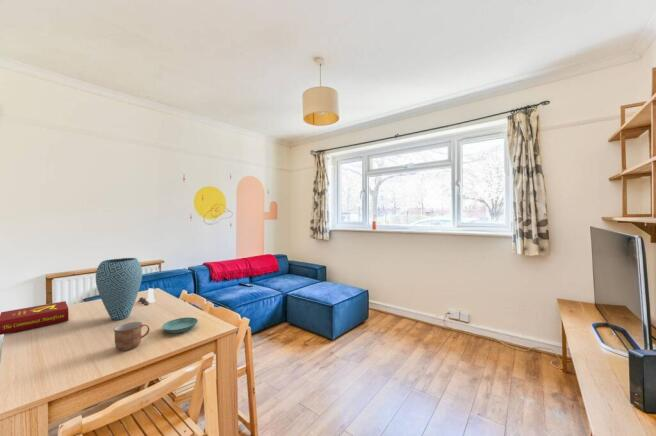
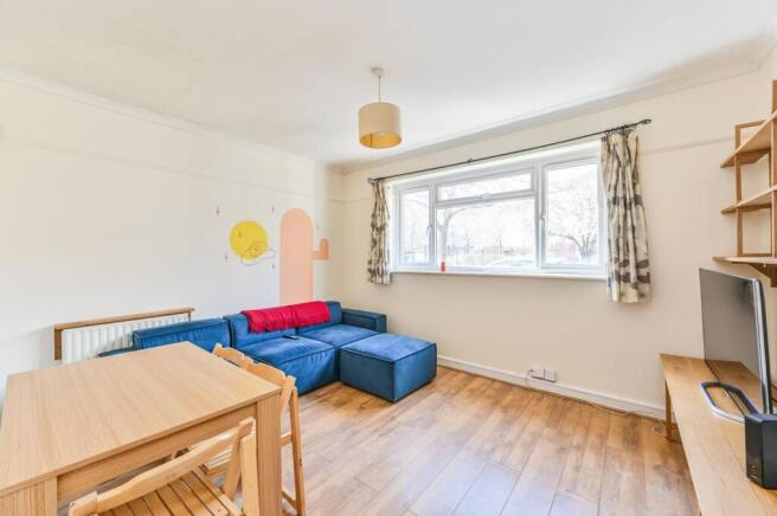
- salt and pepper shaker set (148, 295)
- mug (132, 335)
- vase (120, 288)
- saucer (180, 325)
- book (35, 316)
